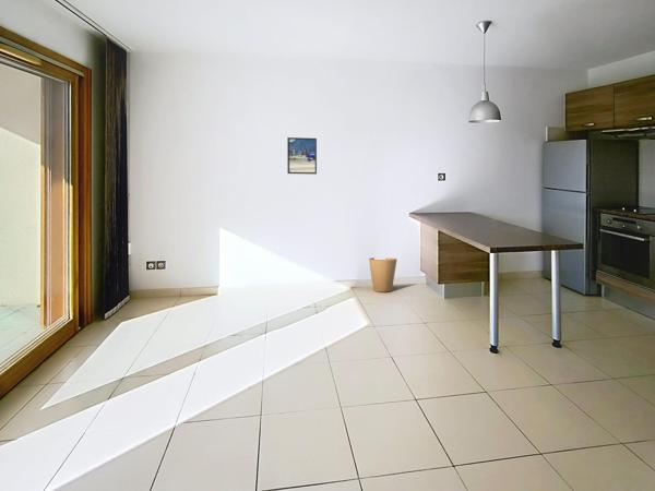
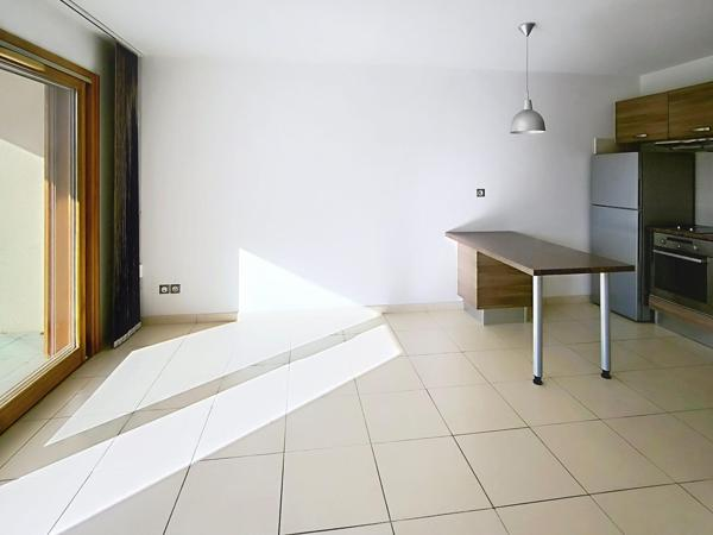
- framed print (301, 155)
- trash can (382, 274)
